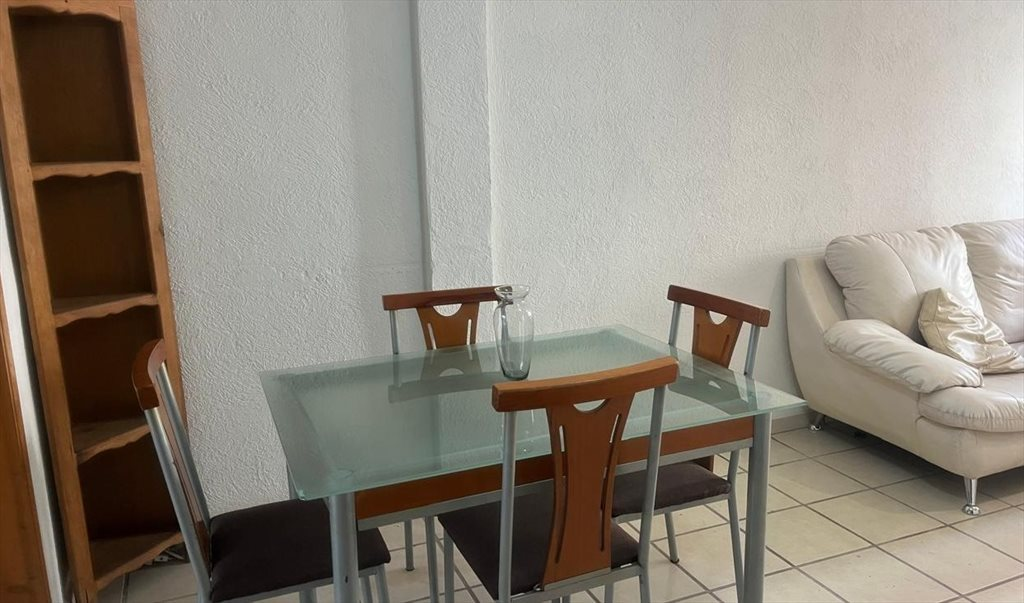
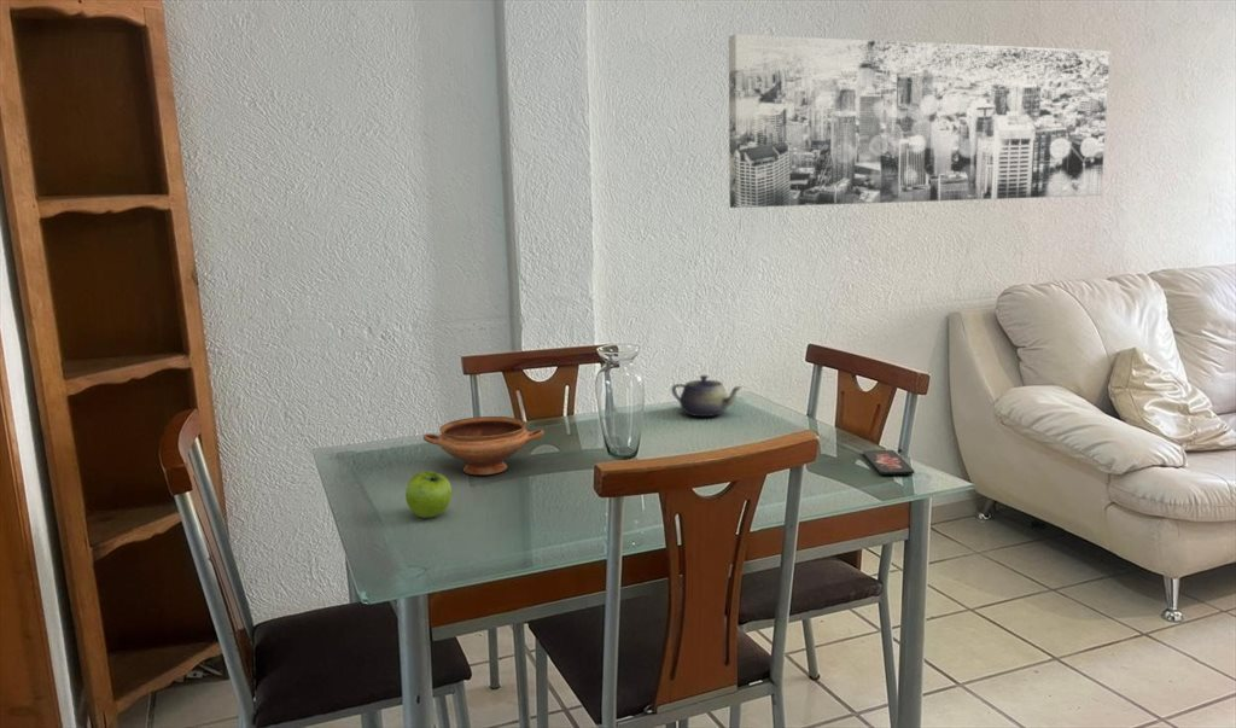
+ smartphone (887, 461)
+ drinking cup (484, 447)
+ fruit (428, 494)
+ teapot (706, 395)
+ wall art (933, 123)
